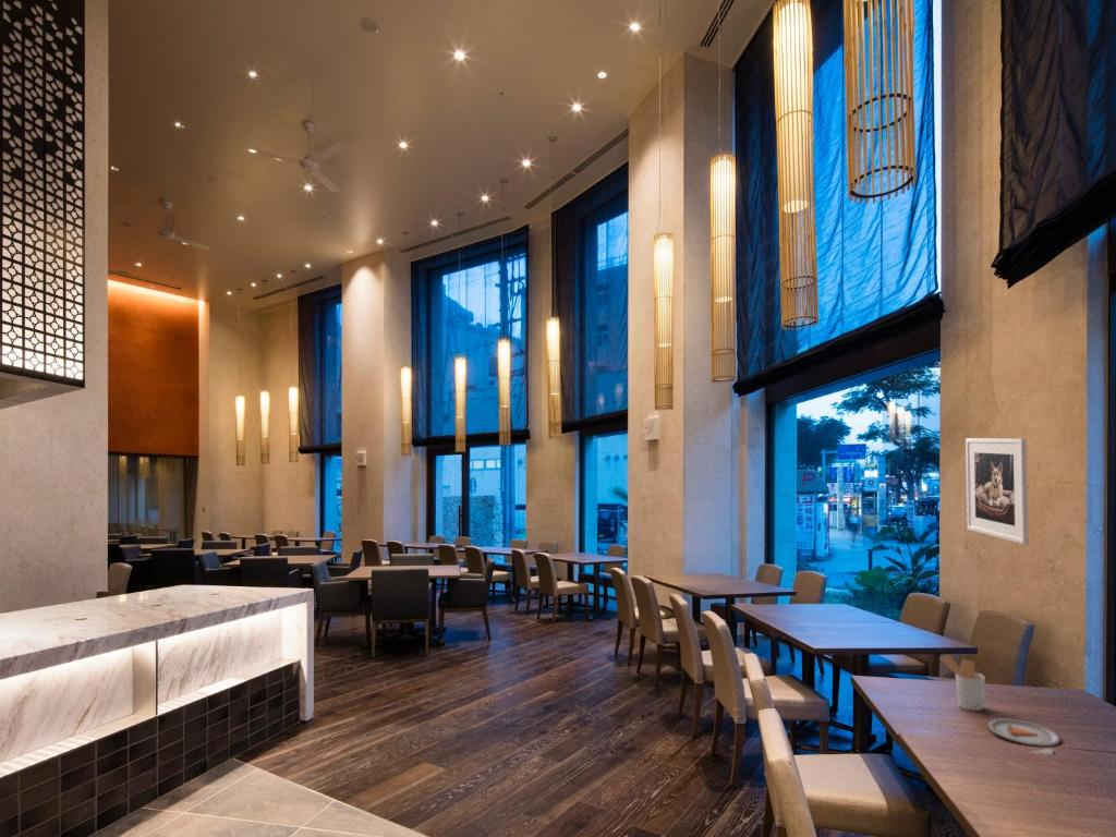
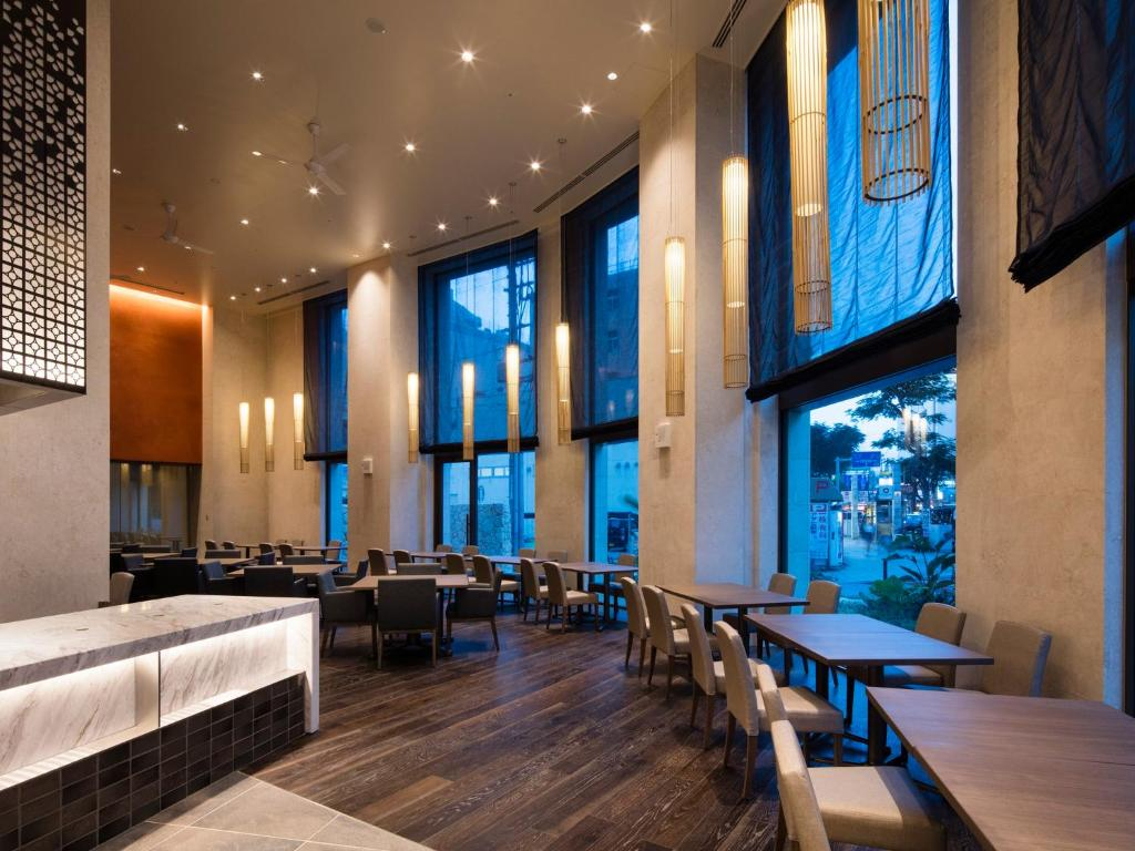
- dinner plate (1026, 736)
- utensil holder (962, 681)
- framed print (994, 487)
